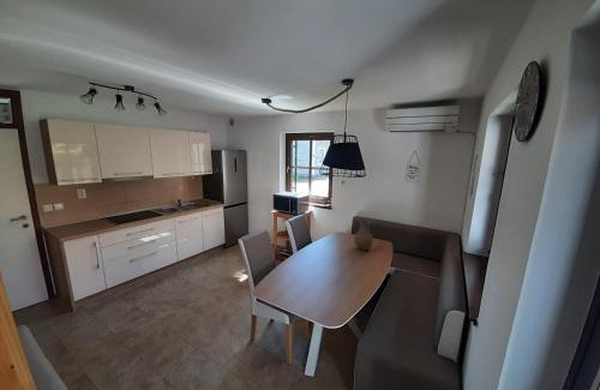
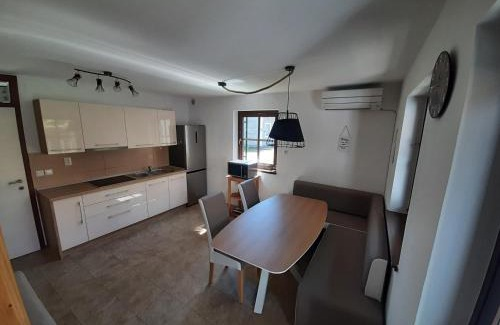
- vase (364, 235)
